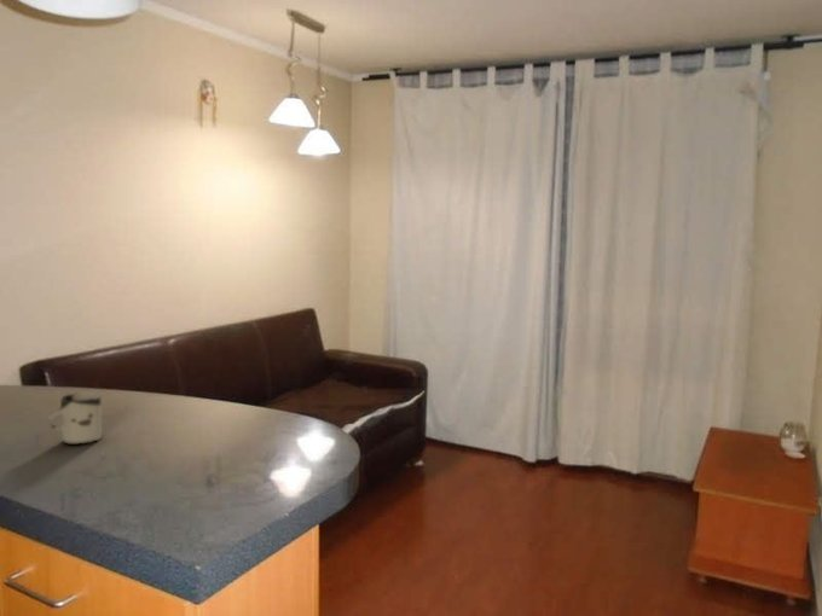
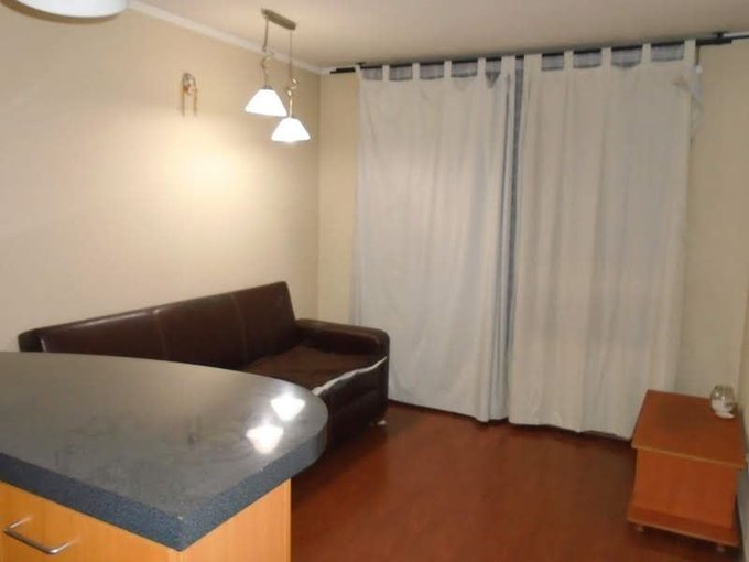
- cup (74, 419)
